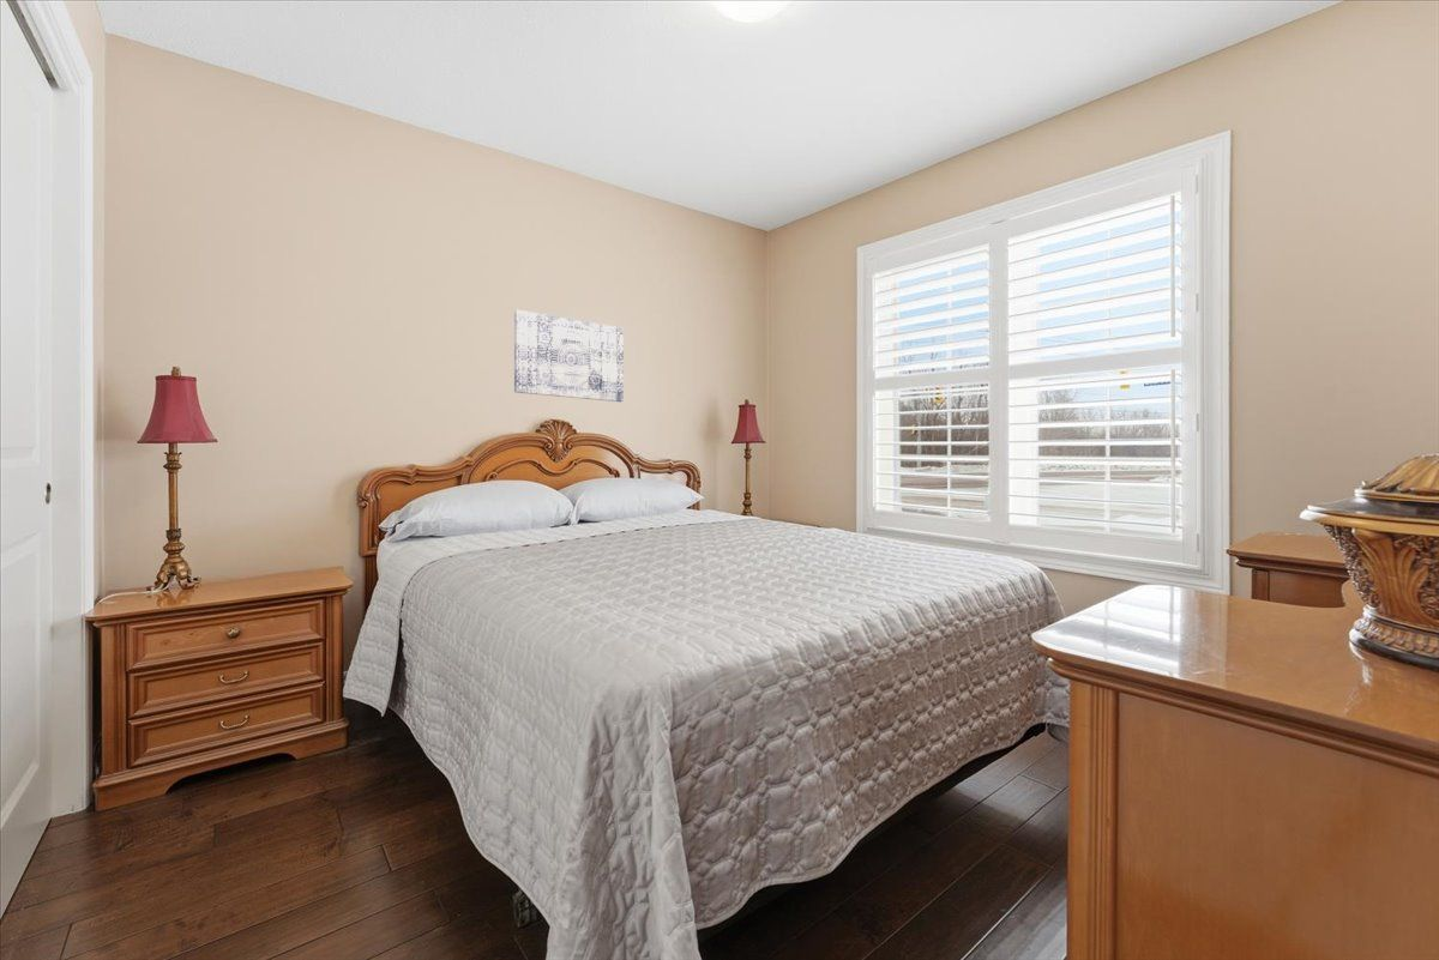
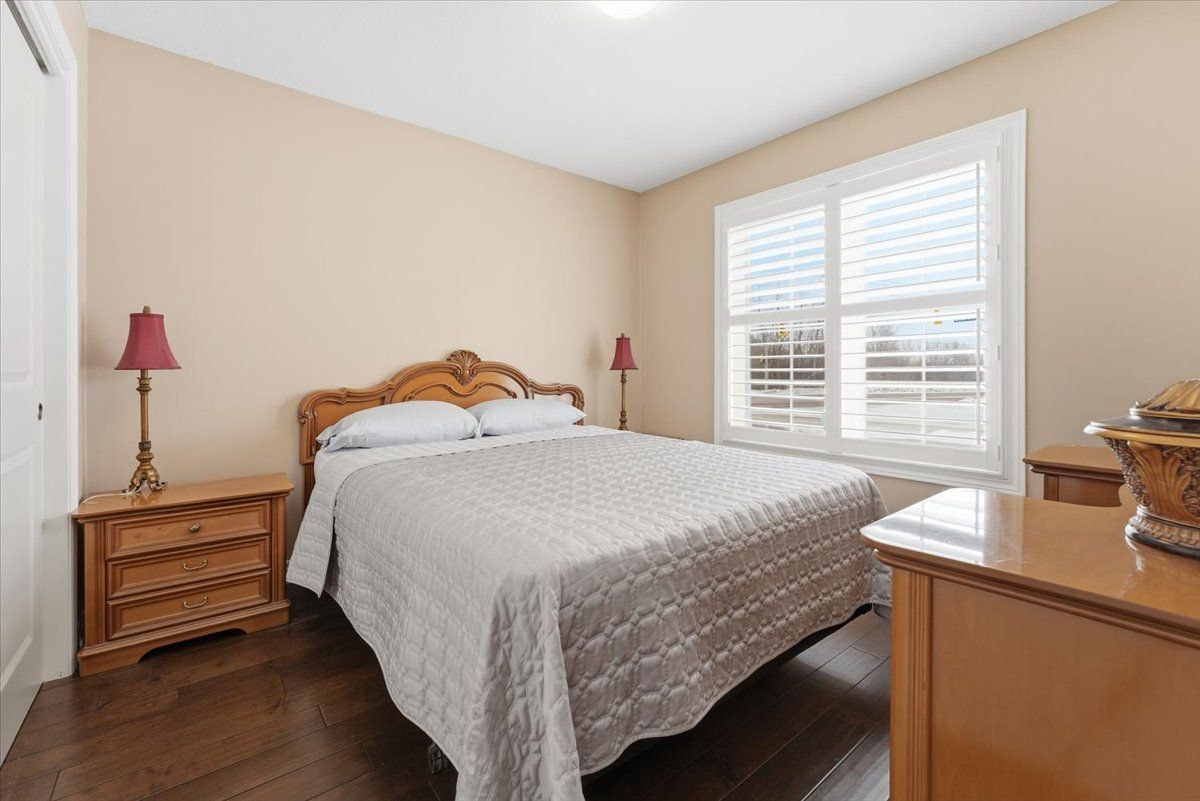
- wall art (571, 358)
